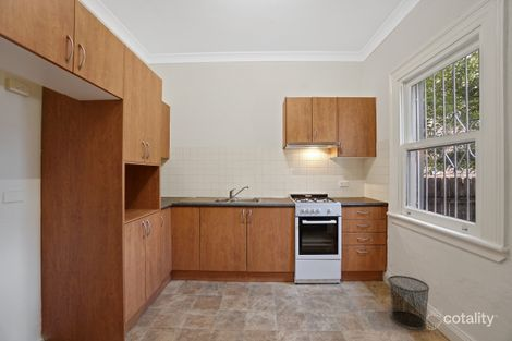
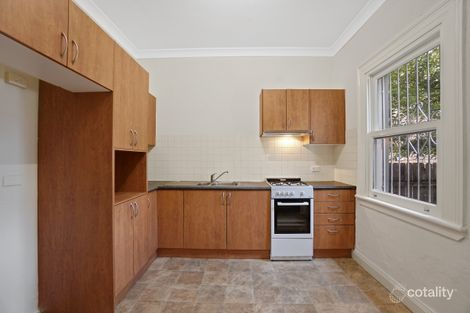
- waste bin (407, 301)
